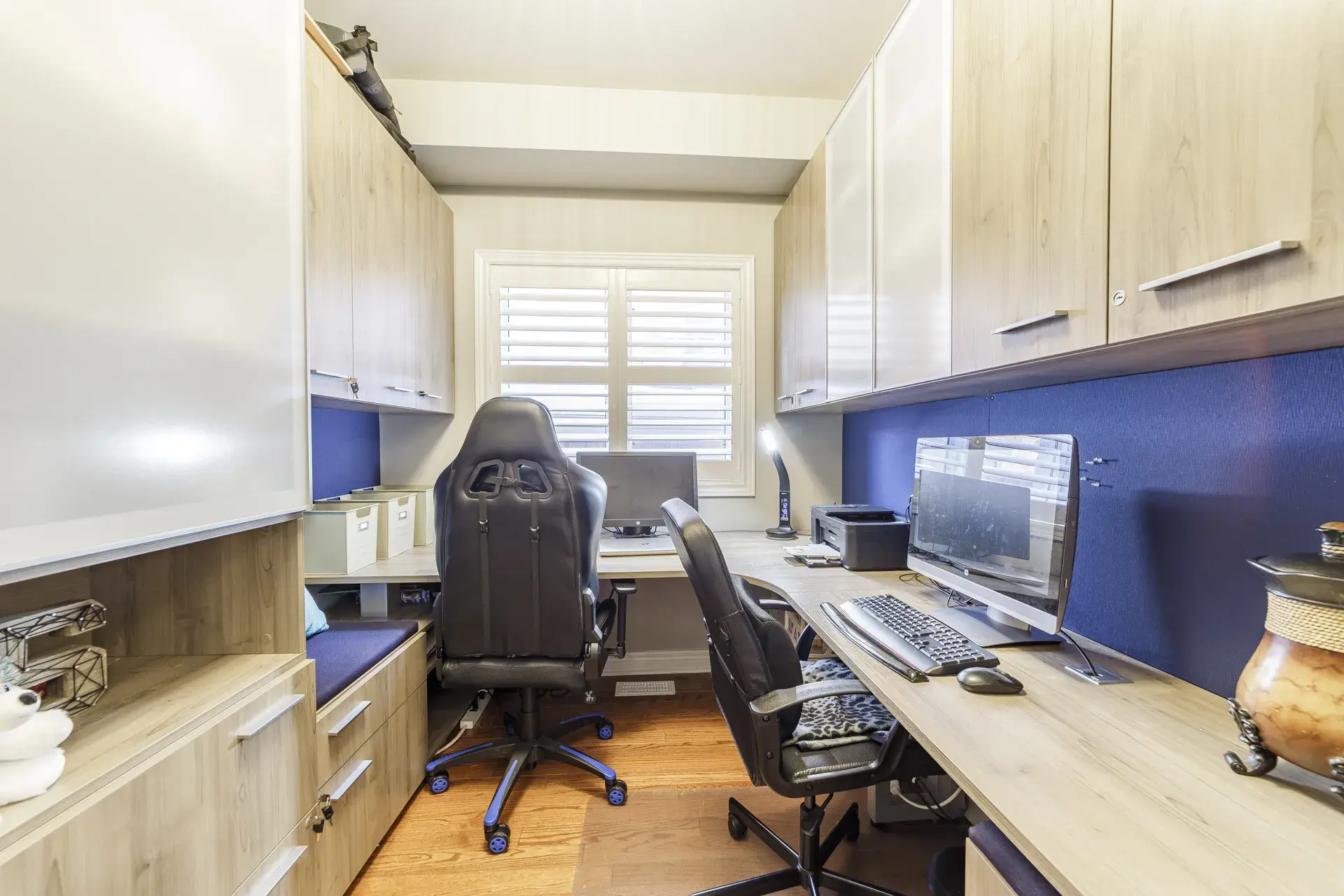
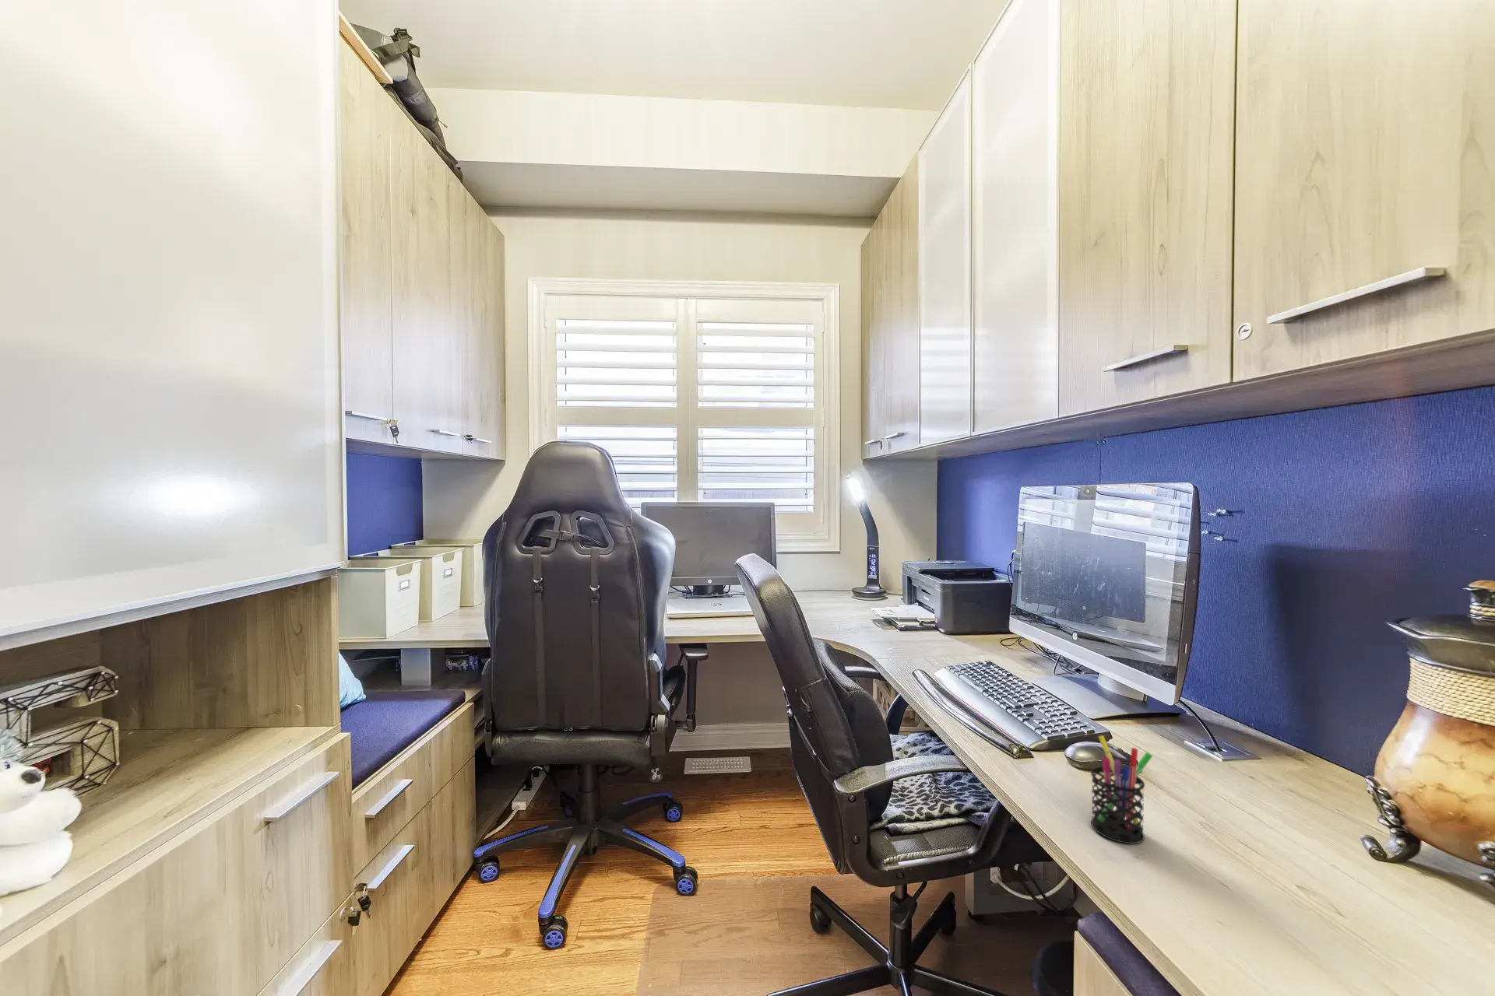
+ pen holder (1123, 785)
